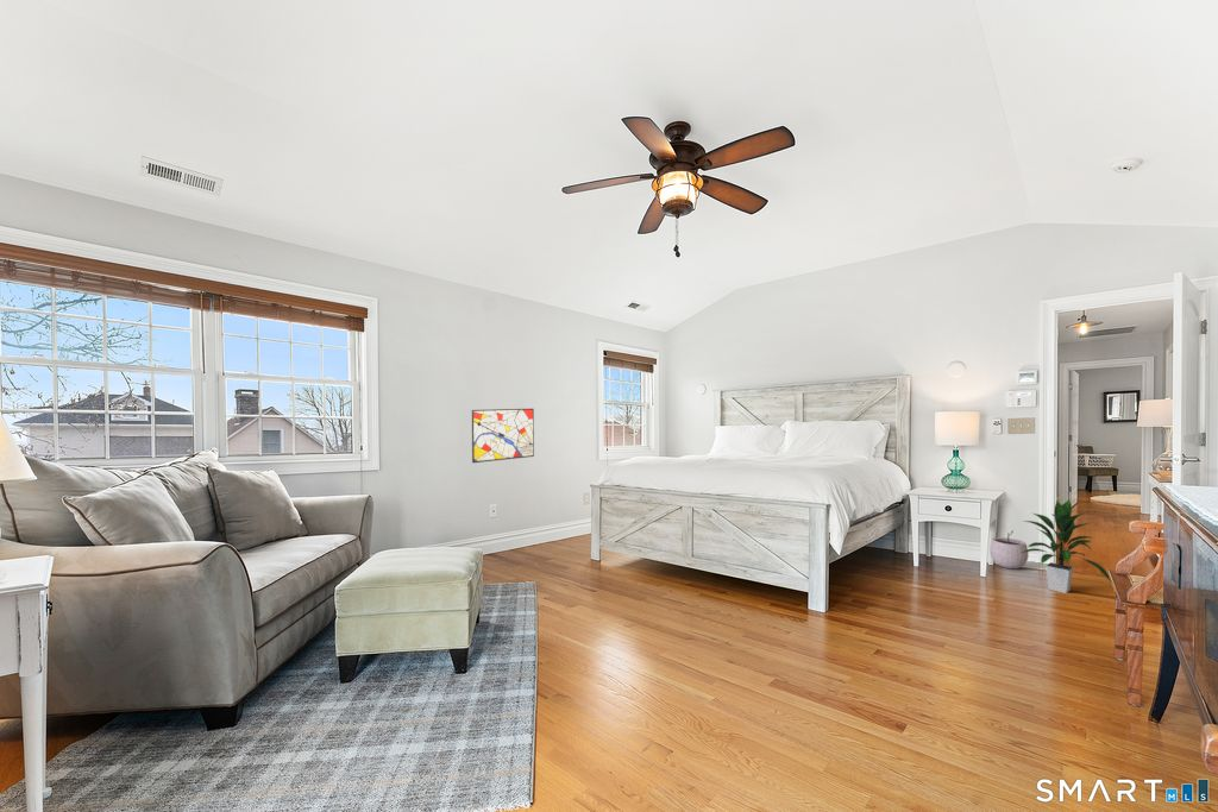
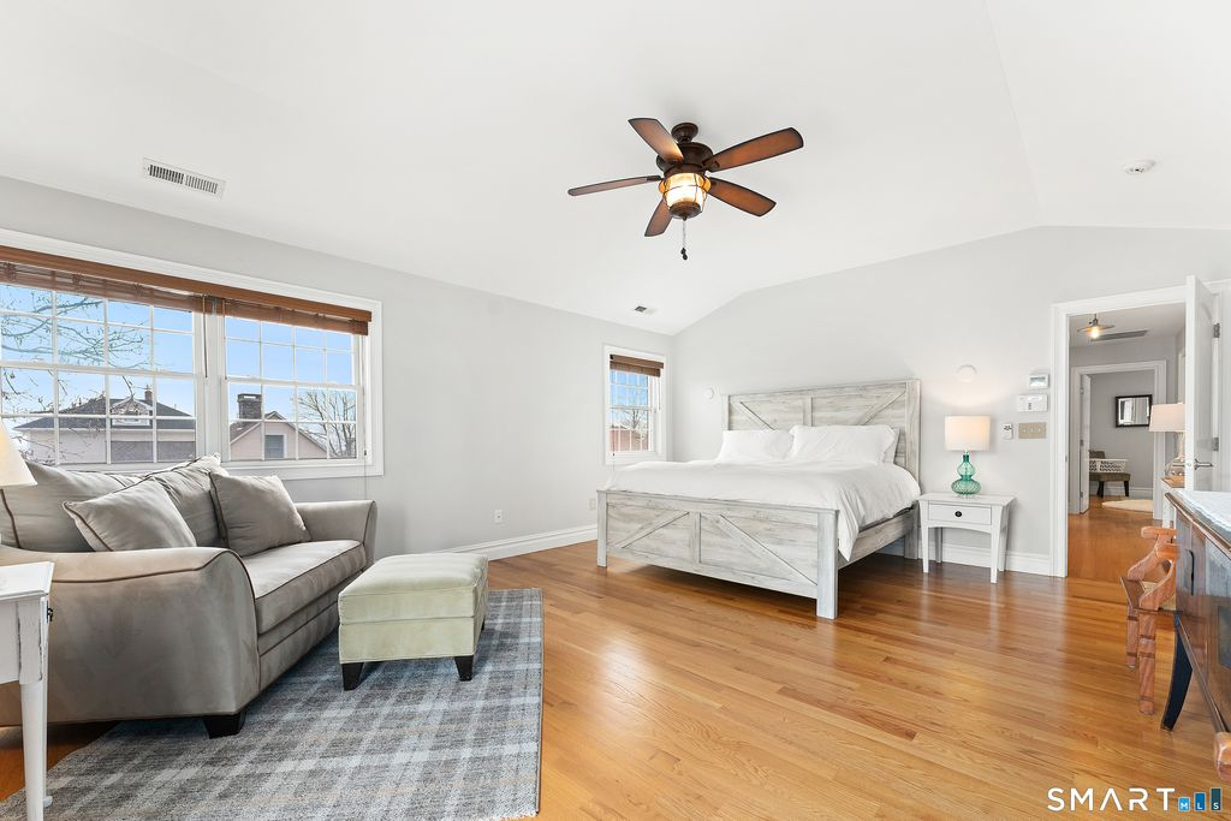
- plant pot (1009, 548)
- indoor plant (1062, 546)
- wall art (504, 434)
